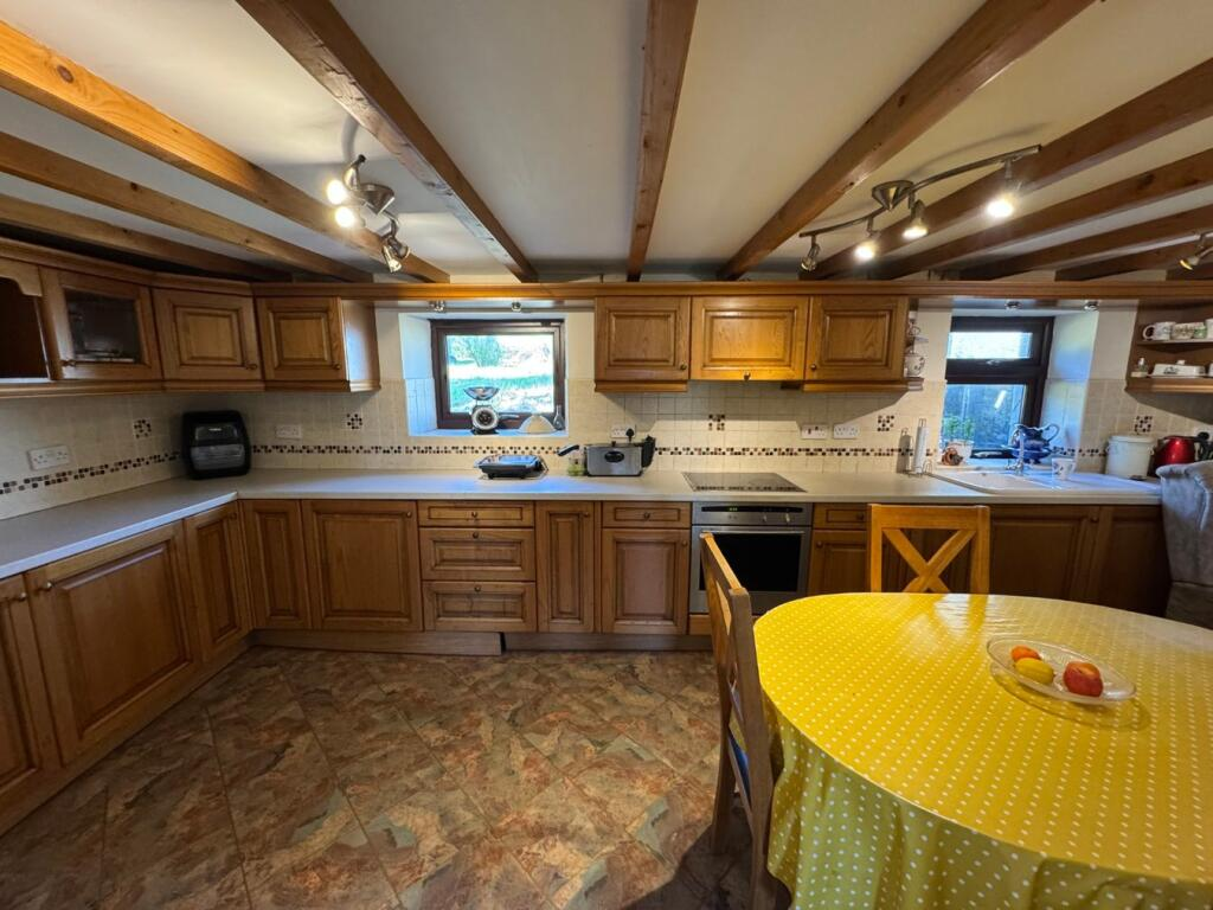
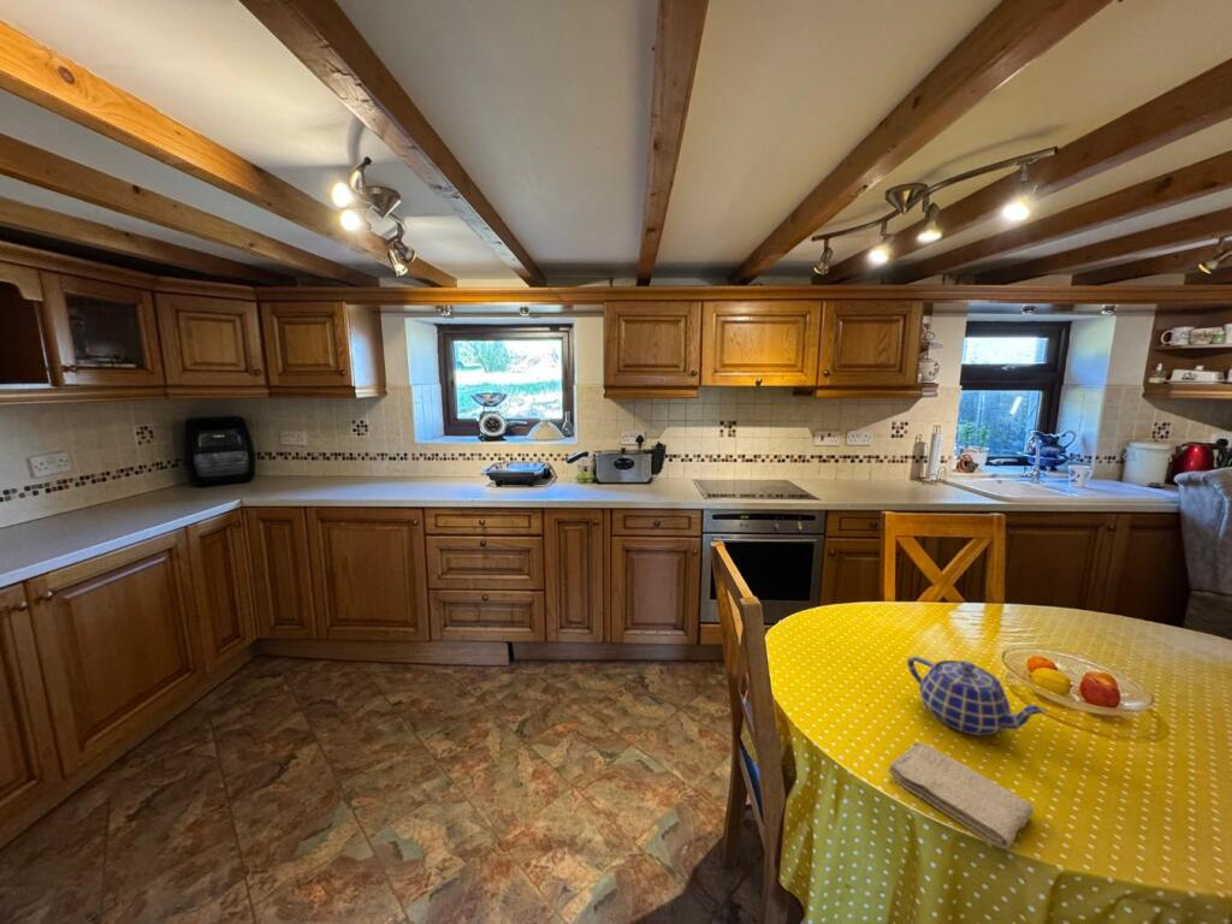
+ teapot (969, 693)
+ washcloth (956, 787)
